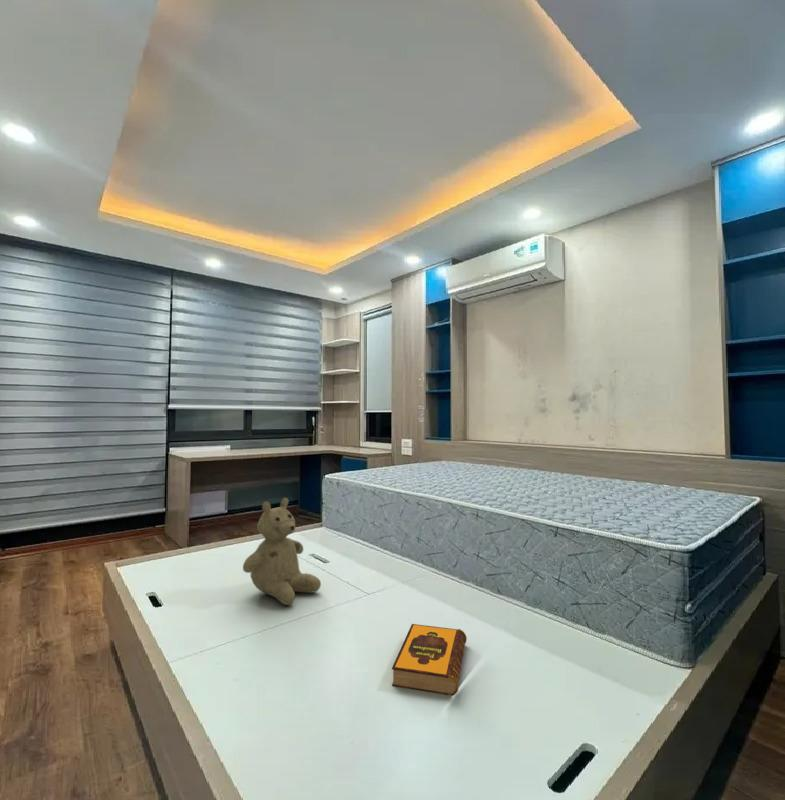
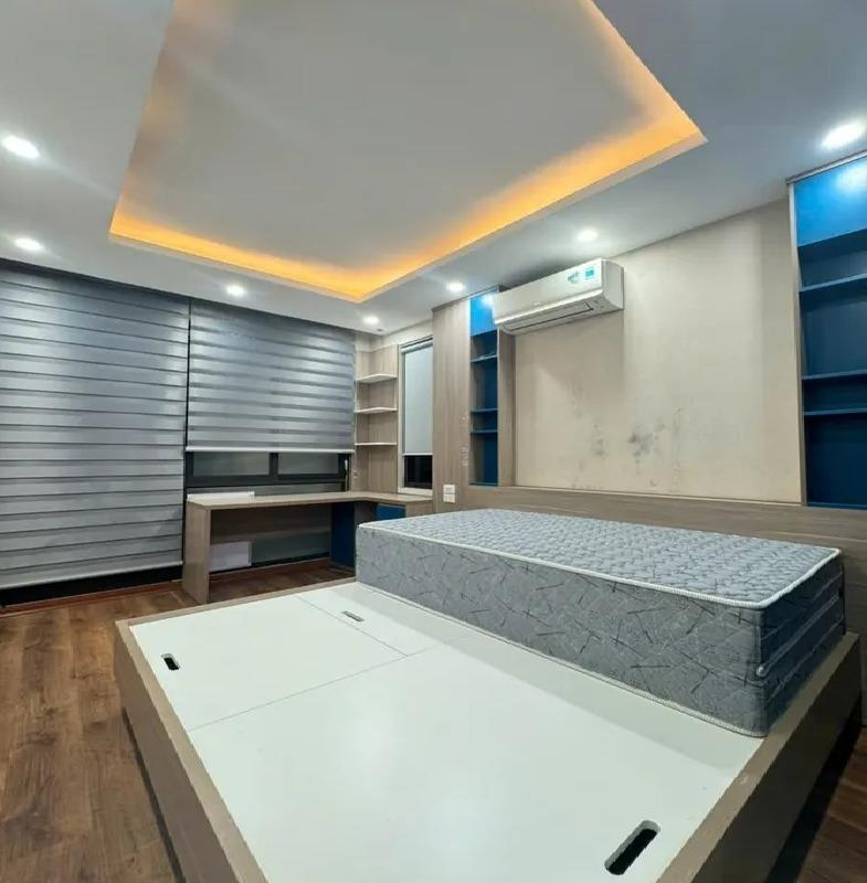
- hardback book (432, 656)
- teddy bear (284, 547)
